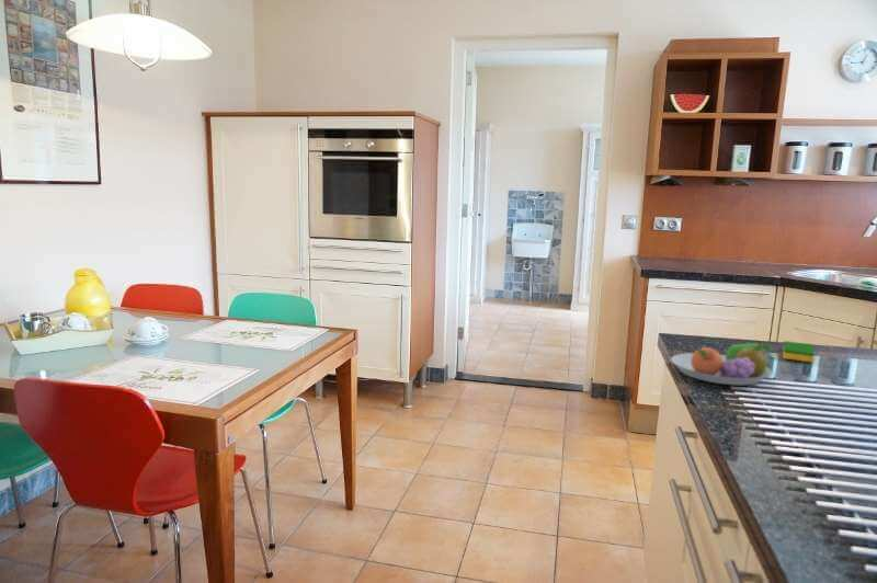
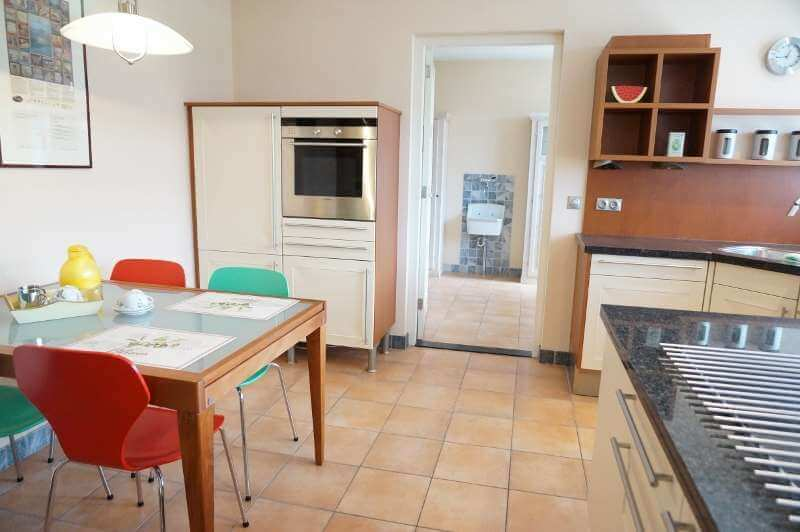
- fruit bowl (725, 356)
- dish sponge (798, 351)
